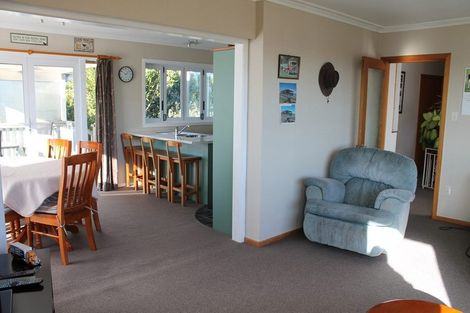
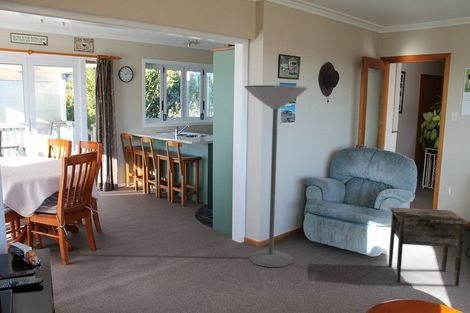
+ side table (424, 245)
+ floor lamp (273, 174)
